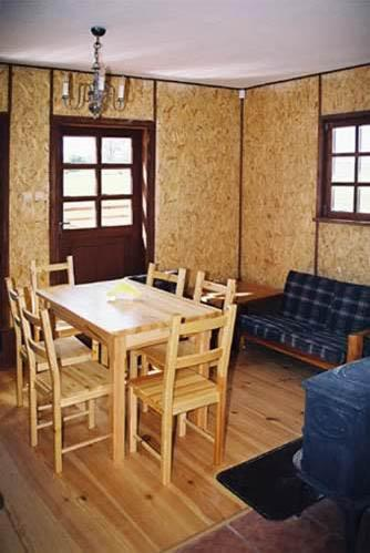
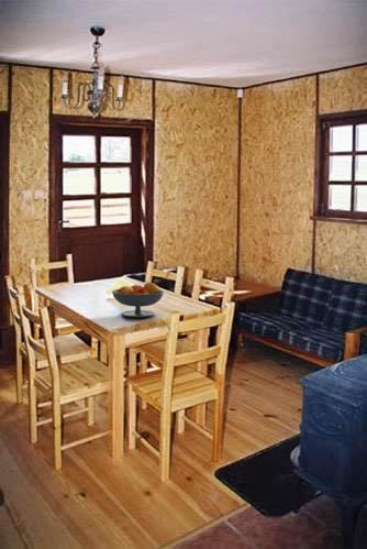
+ fruit bowl (137, 298)
